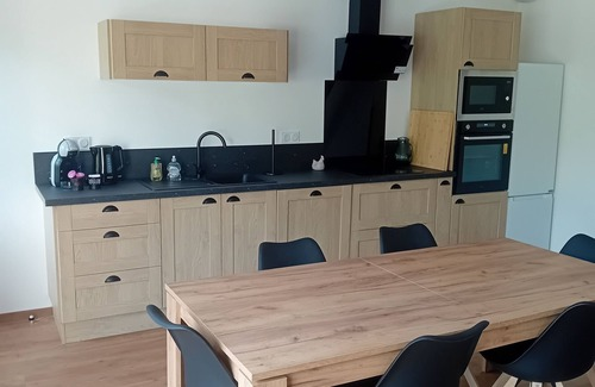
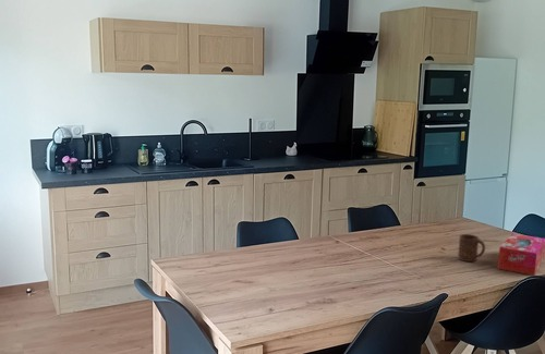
+ tissue box (522, 253)
+ cup (471, 248)
